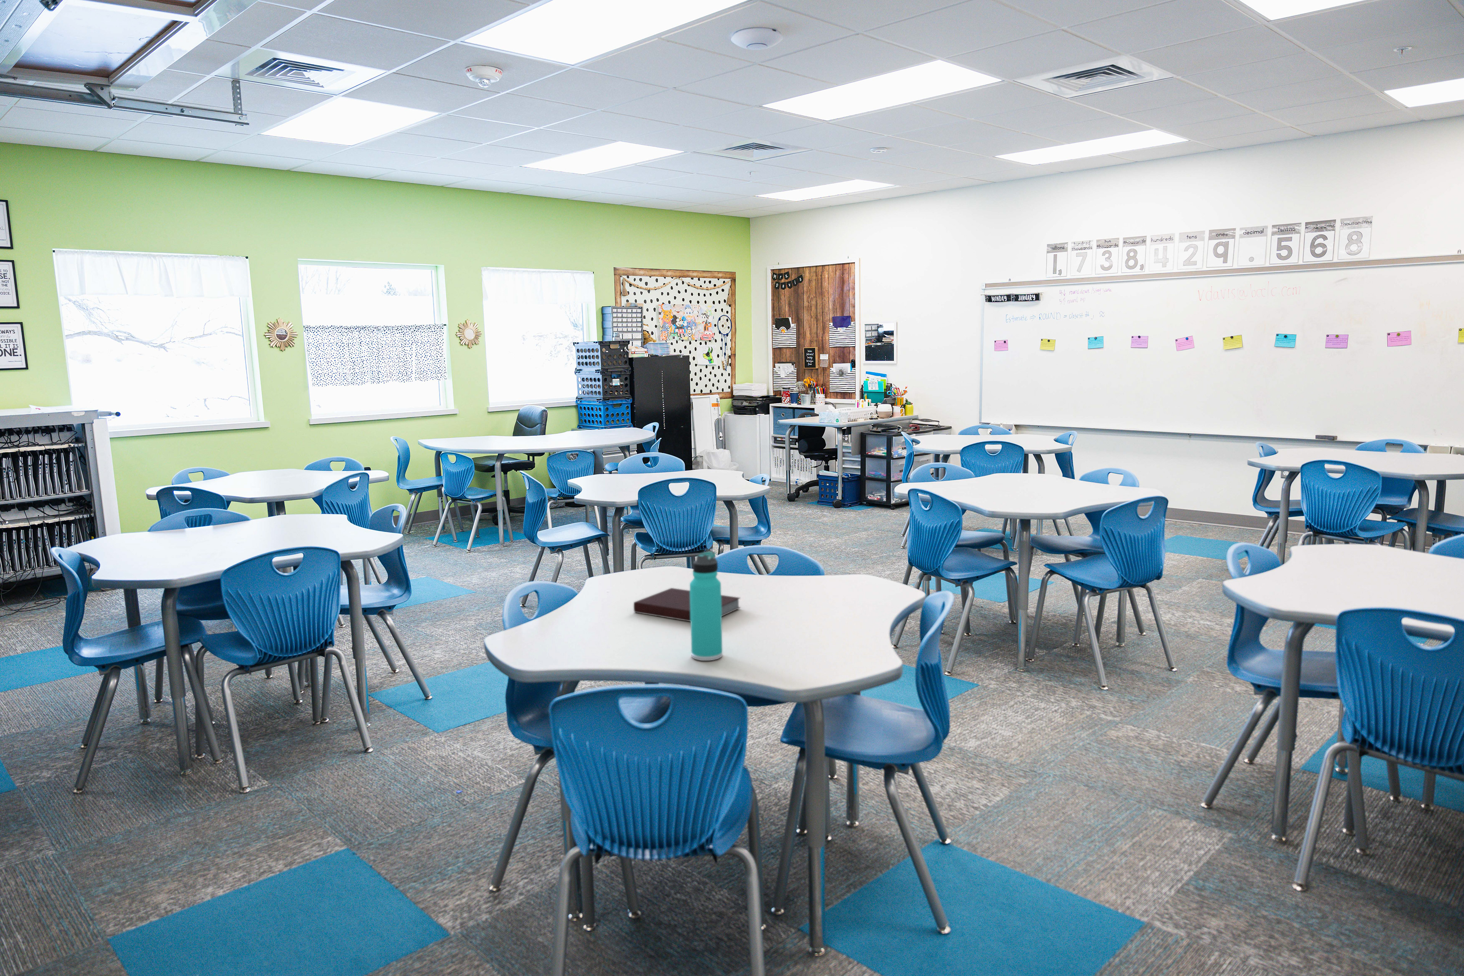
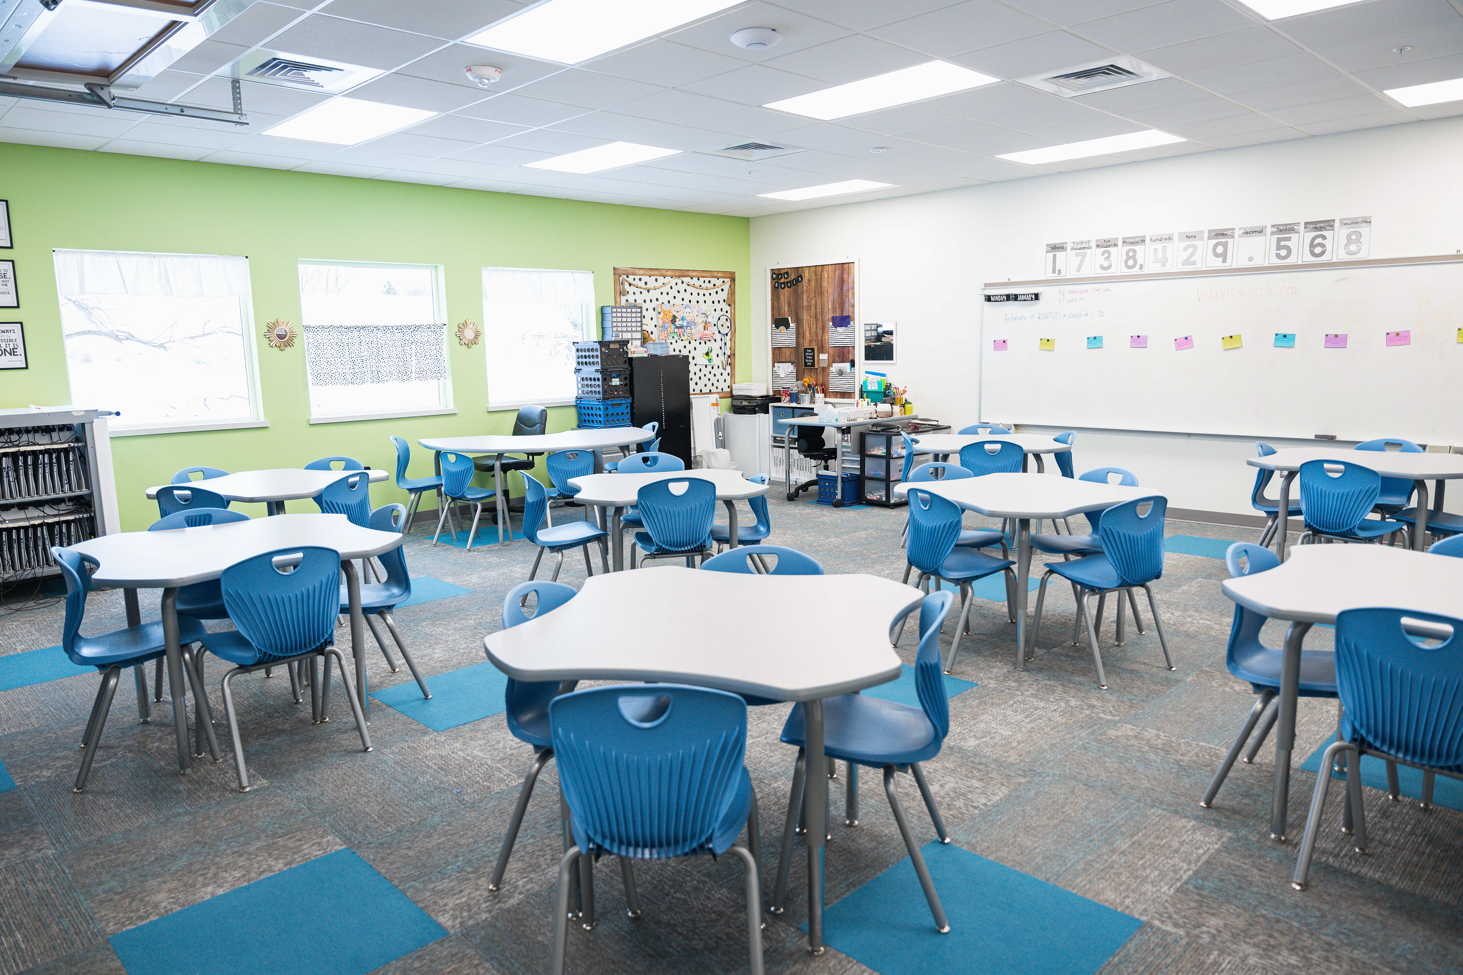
- notebook (687, 605)
- thermos bottle (706, 605)
